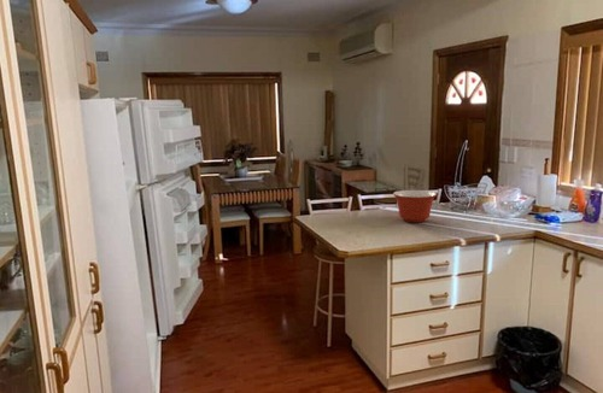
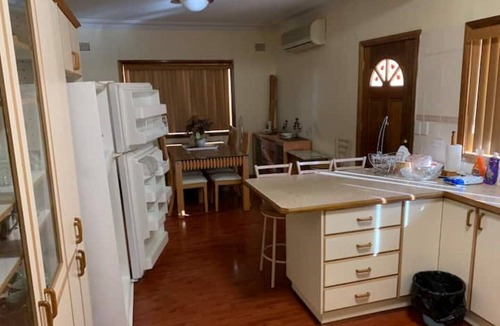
- mixing bowl (414, 206)
